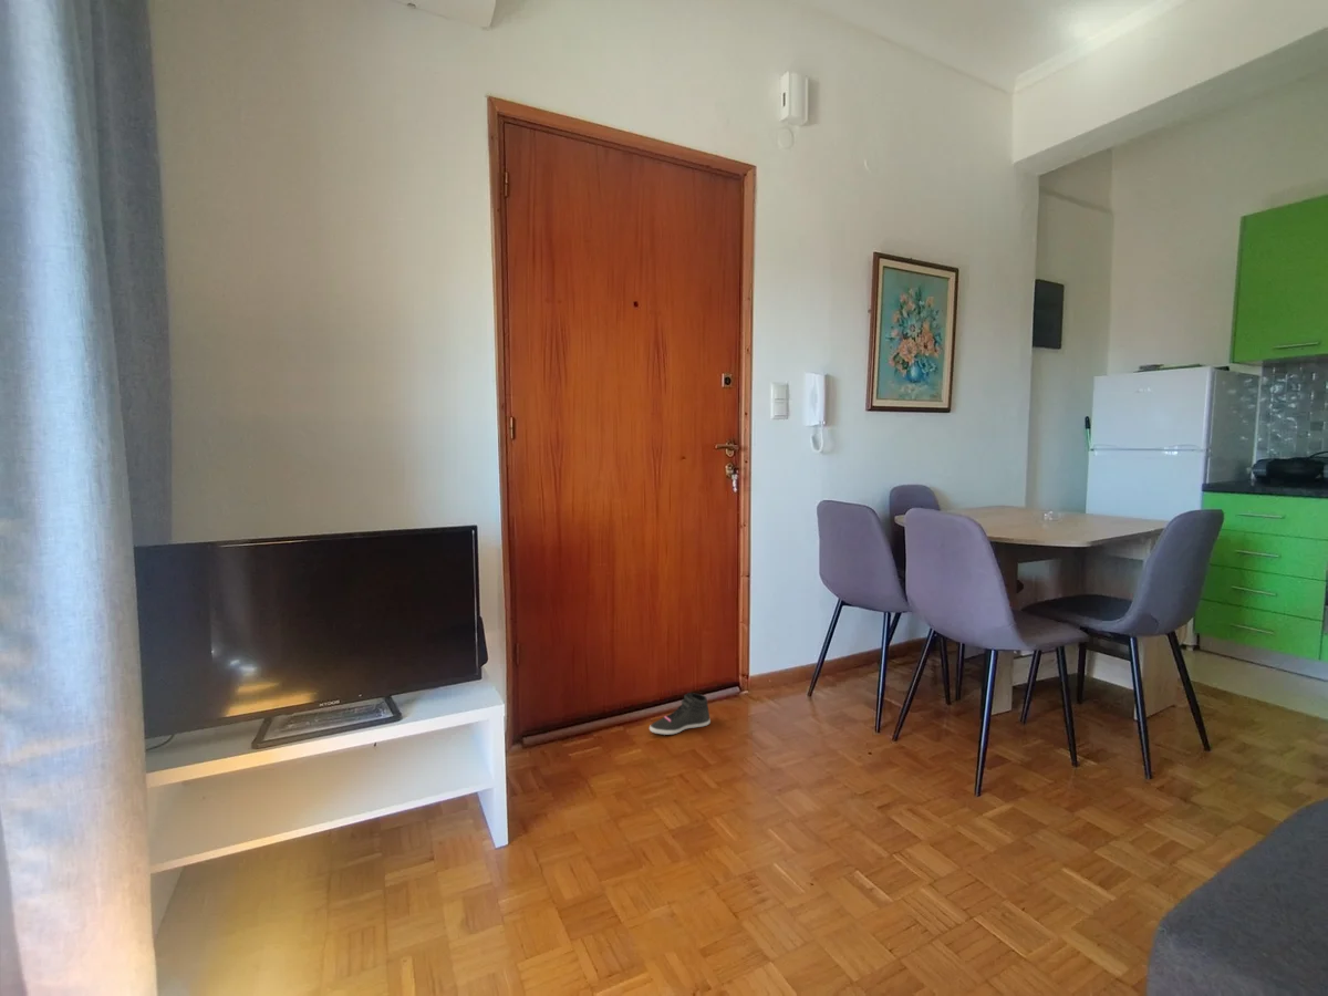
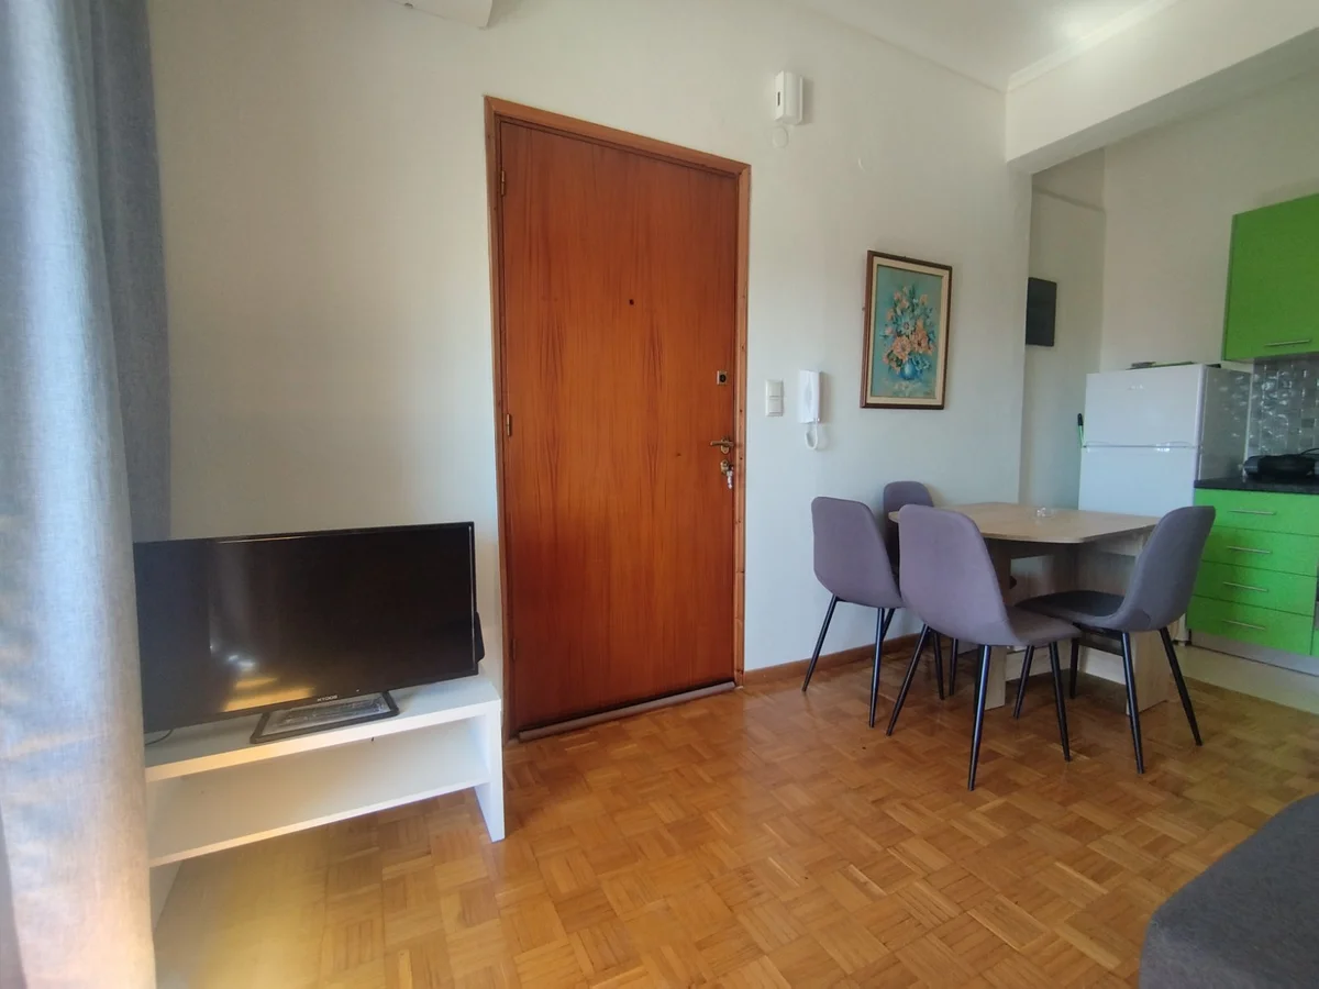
- sneaker (679, 712)
